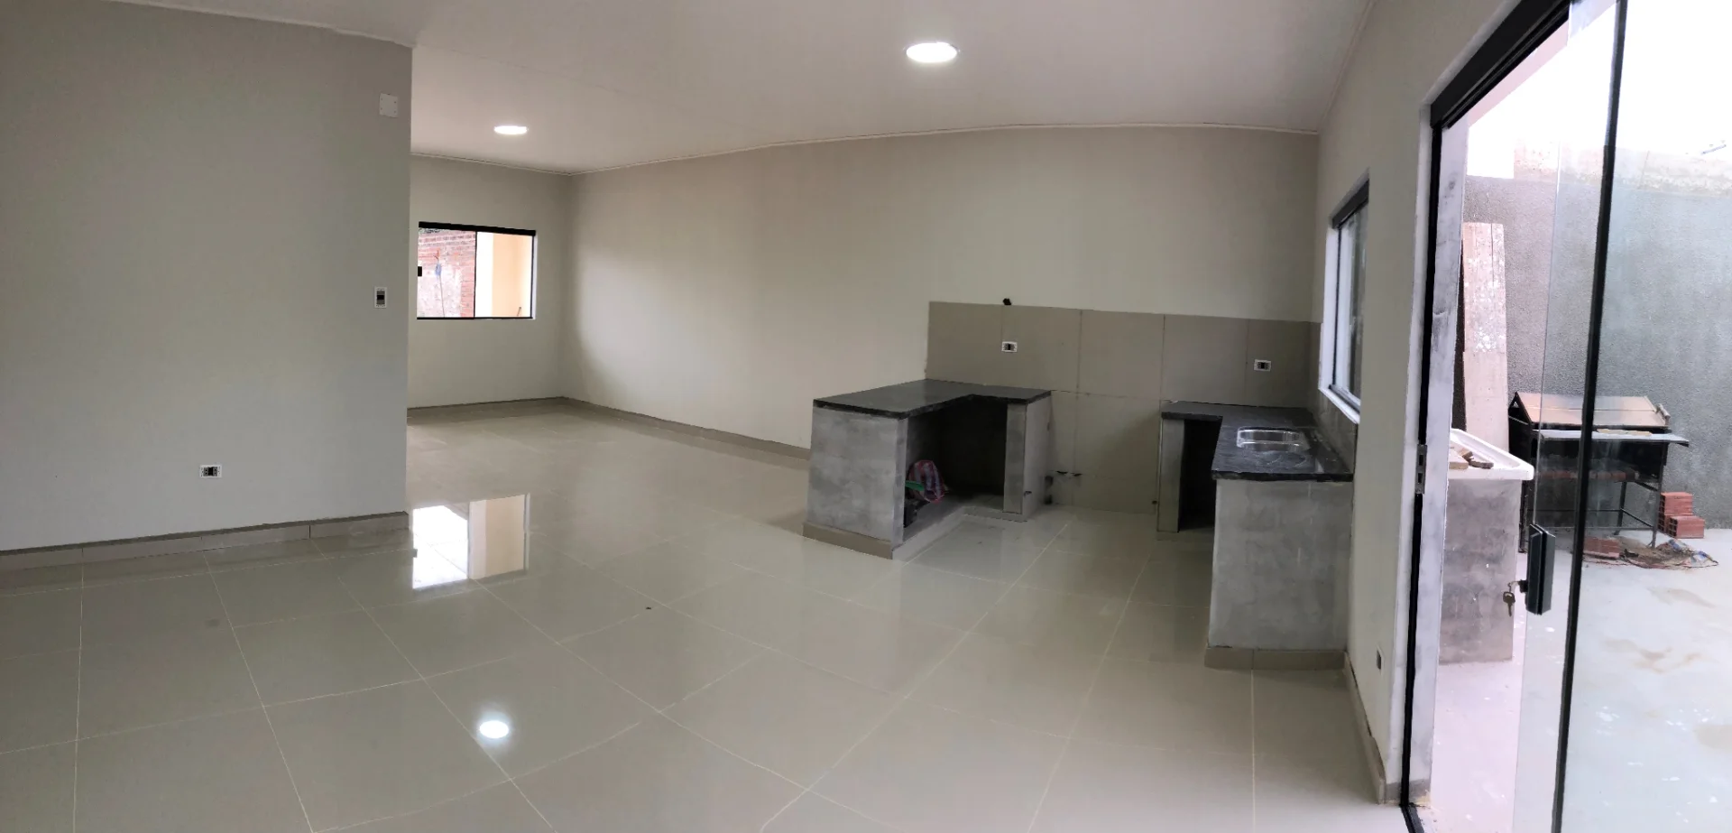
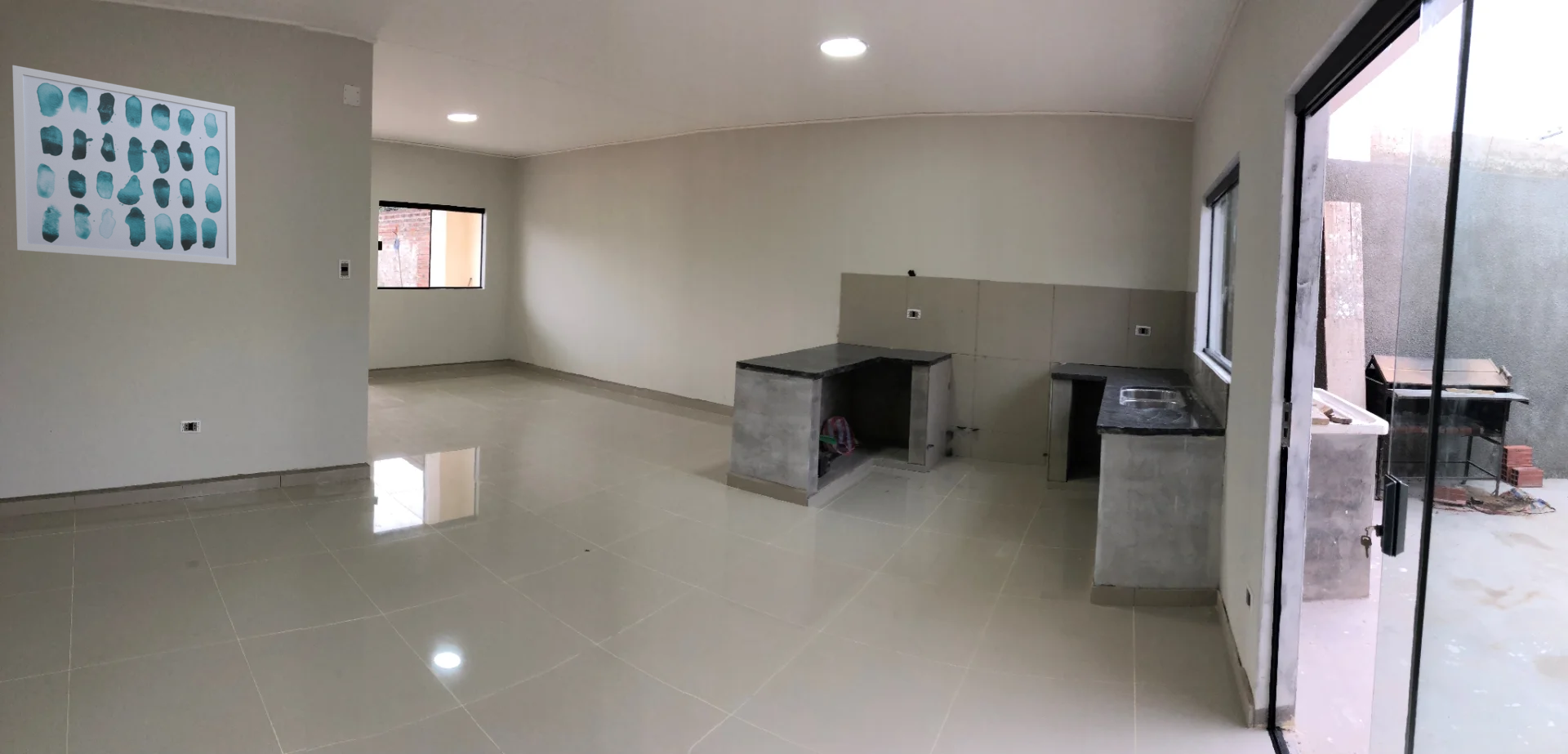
+ wall art (133, 173)
